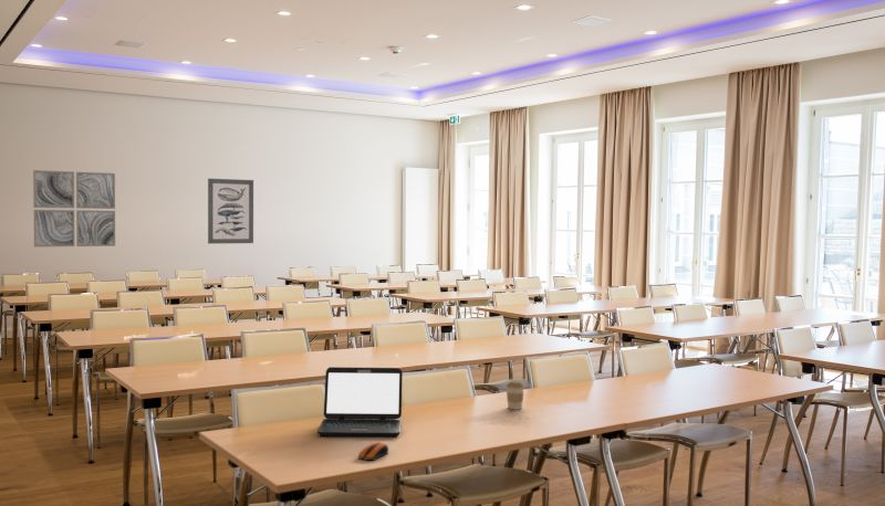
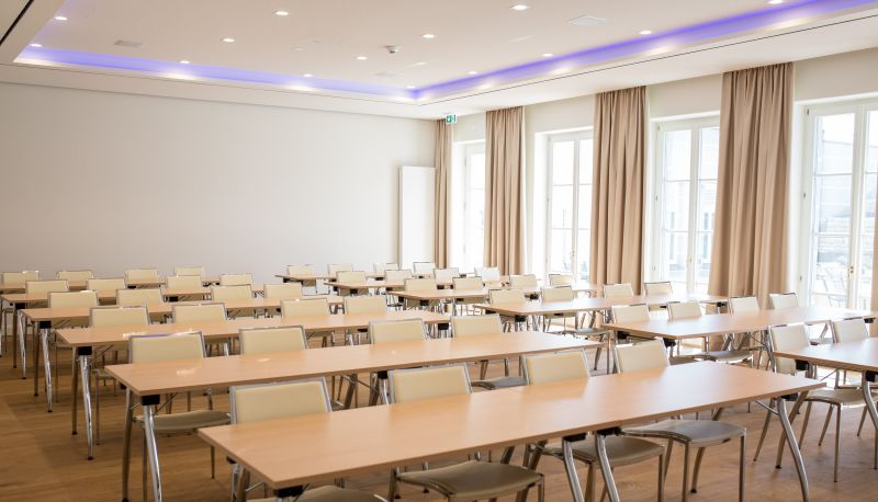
- wall art (230, 211)
- wall art (76, 210)
- computer mouse (374, 450)
- coffee cup (514, 394)
- laptop (361, 401)
